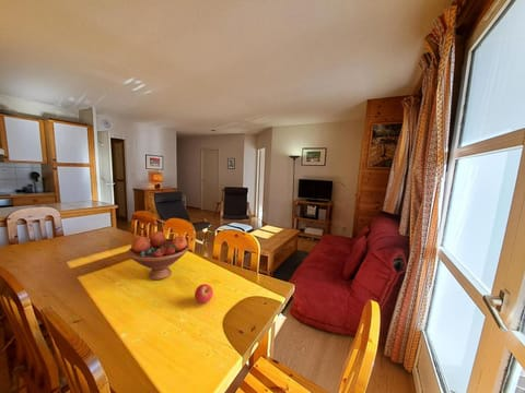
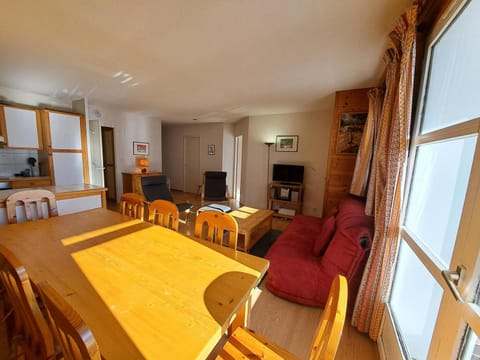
- fruit bowl (160, 255)
- fruit (203, 294)
